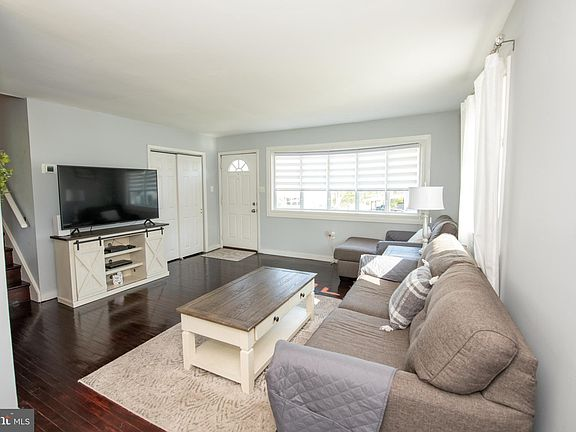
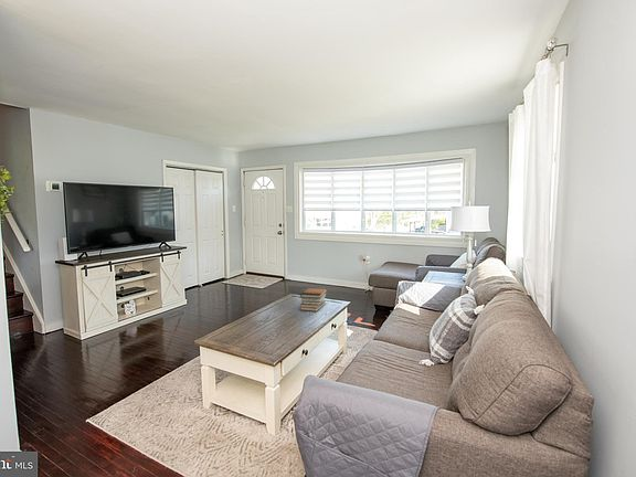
+ book stack (314, 298)
